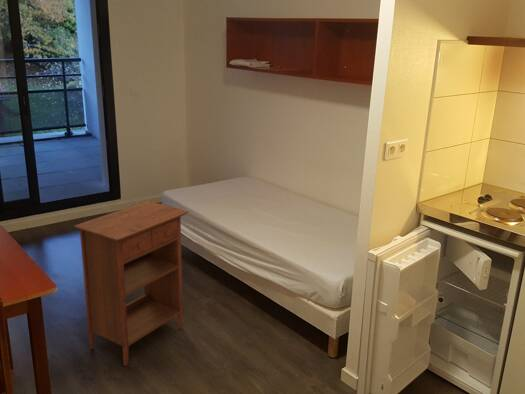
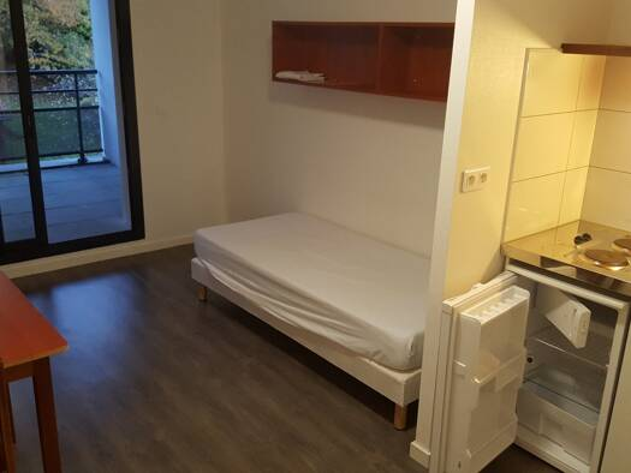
- nightstand (137, 280)
